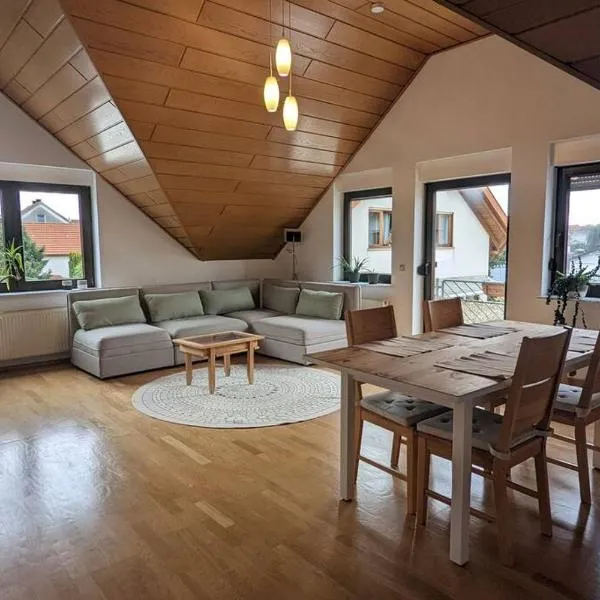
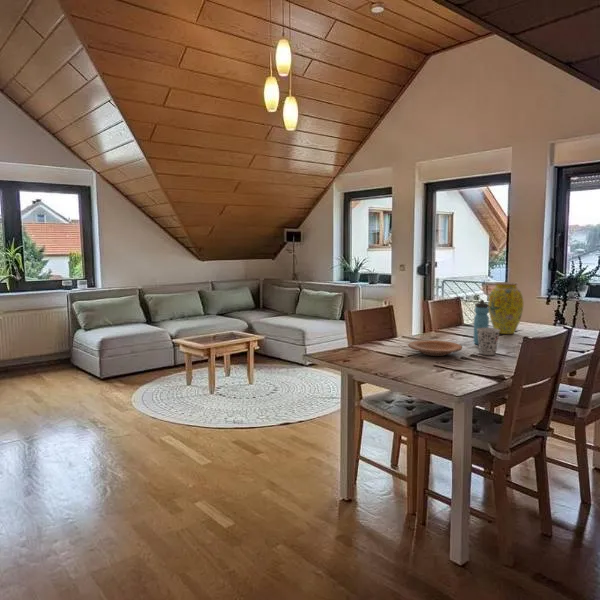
+ vase (505, 307)
+ water bottle (481, 321)
+ plate (434, 349)
+ cup (487, 341)
